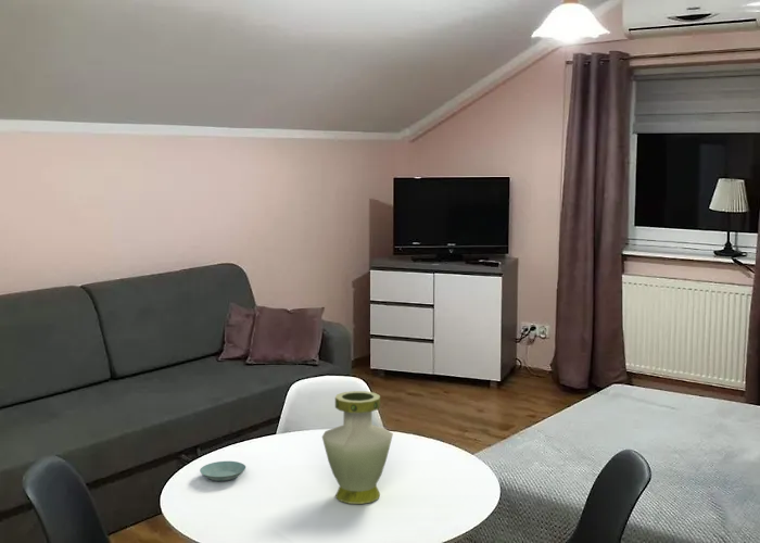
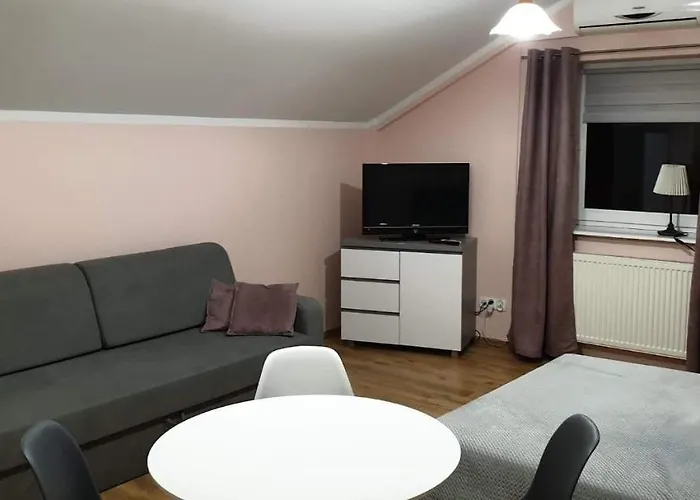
- vase (357, 445)
- saucer (223, 472)
